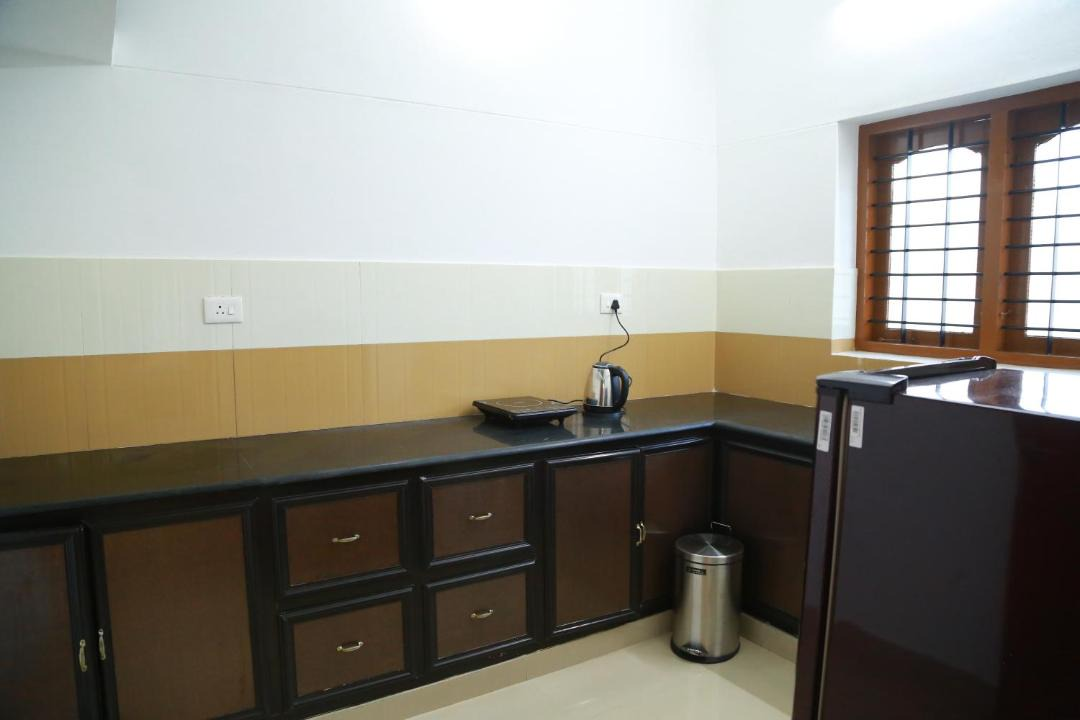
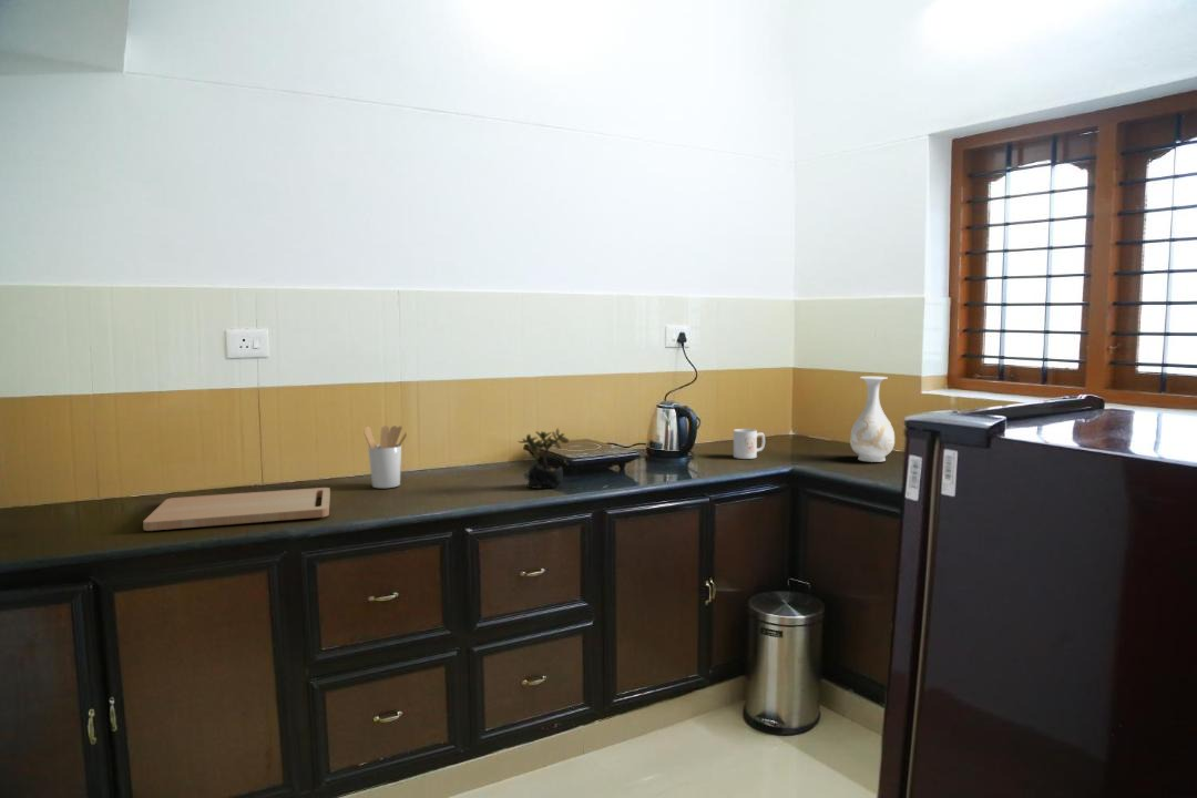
+ succulent plant (543, 458)
+ utensil holder (387, 454)
+ mug (749, 443)
+ cutting board (245, 507)
+ vase (872, 418)
